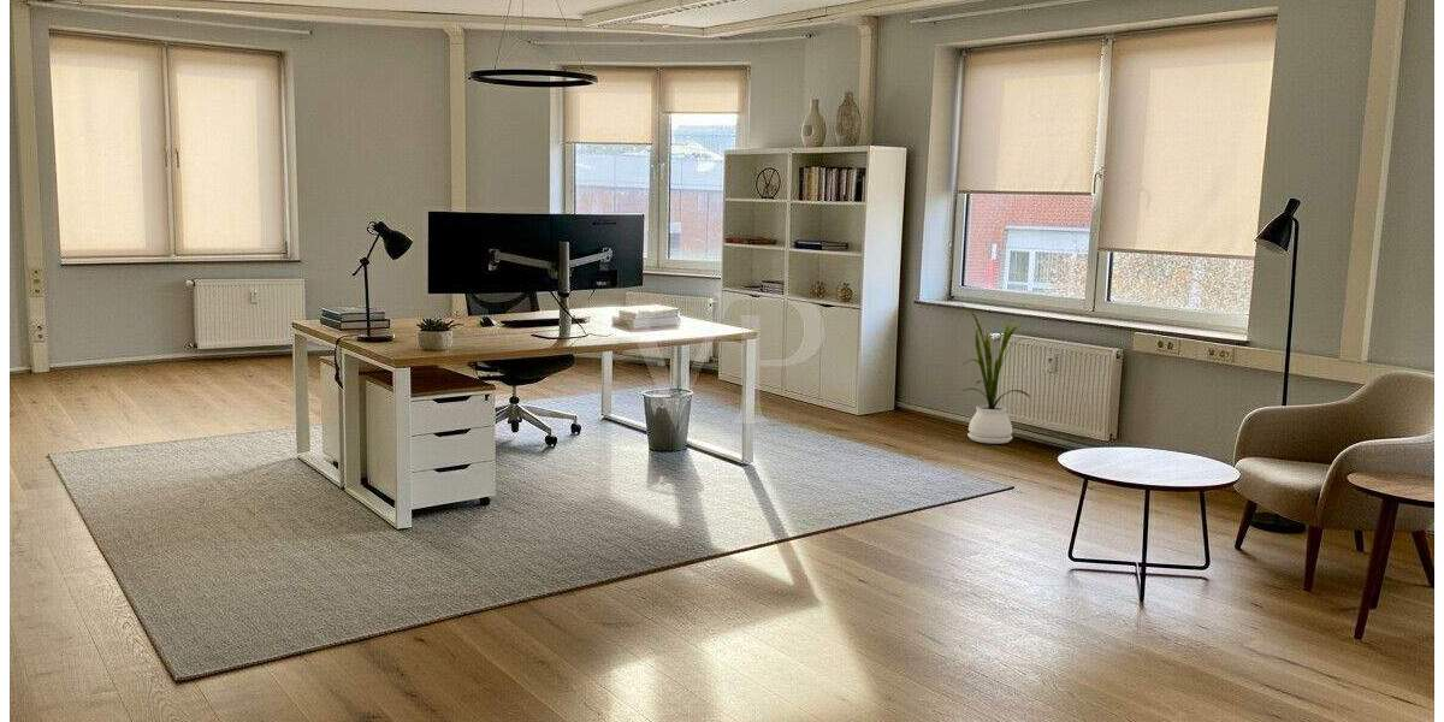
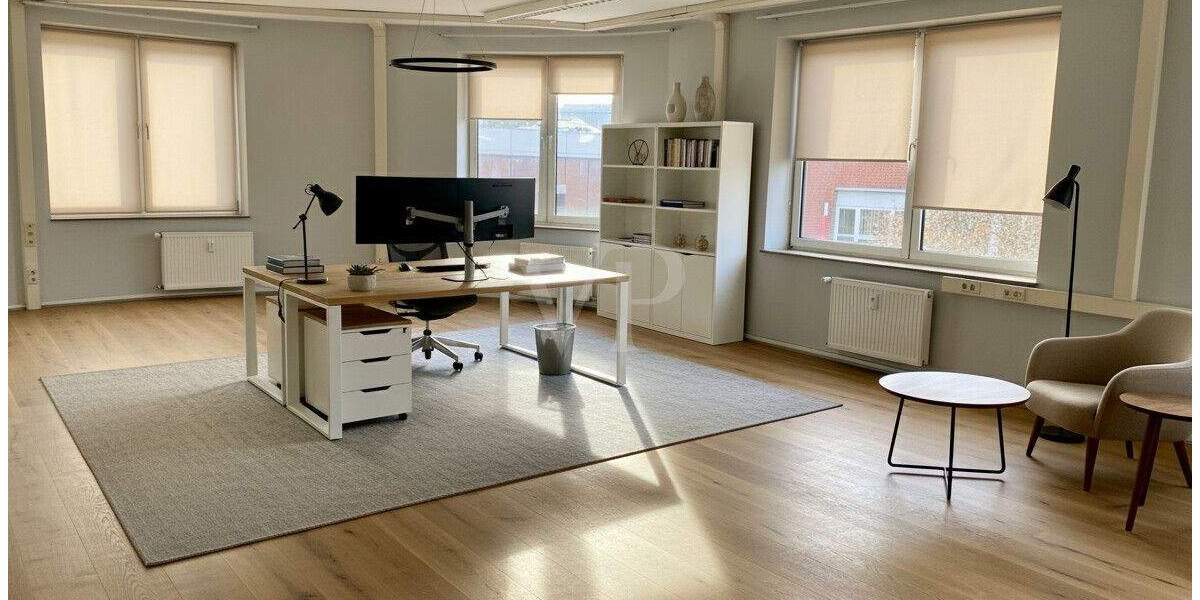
- house plant (989, 373)
